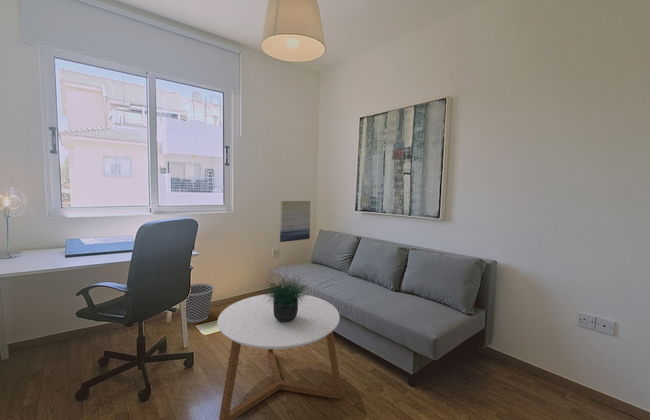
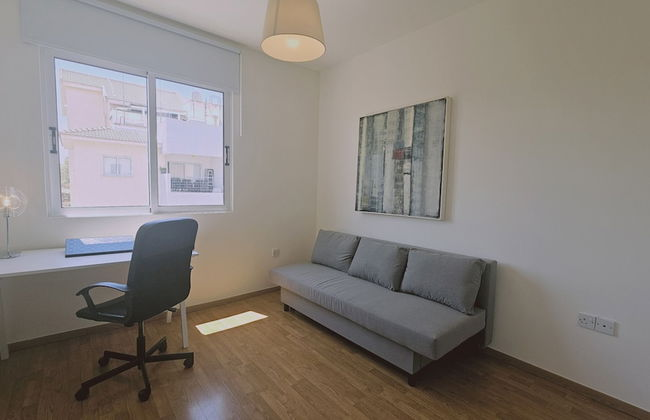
- coffee table (282, 348)
- potted plant (286, 291)
- wall art (295, 220)
- wastebasket (197, 303)
